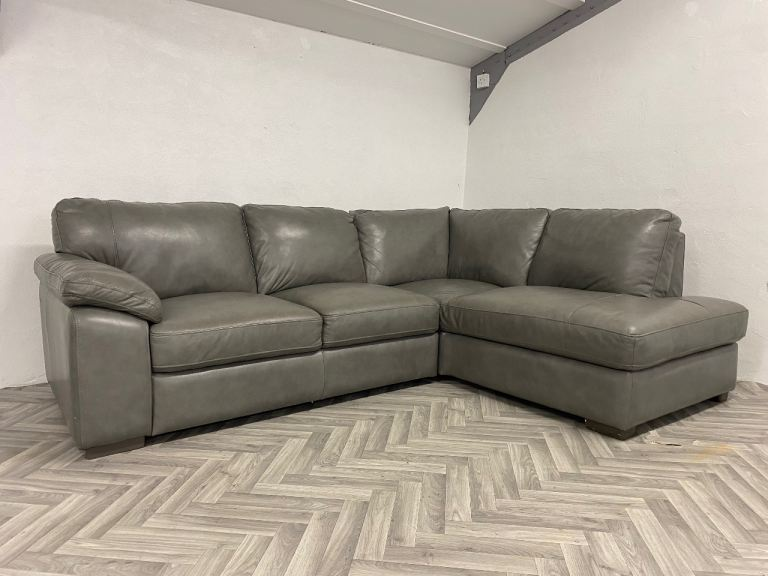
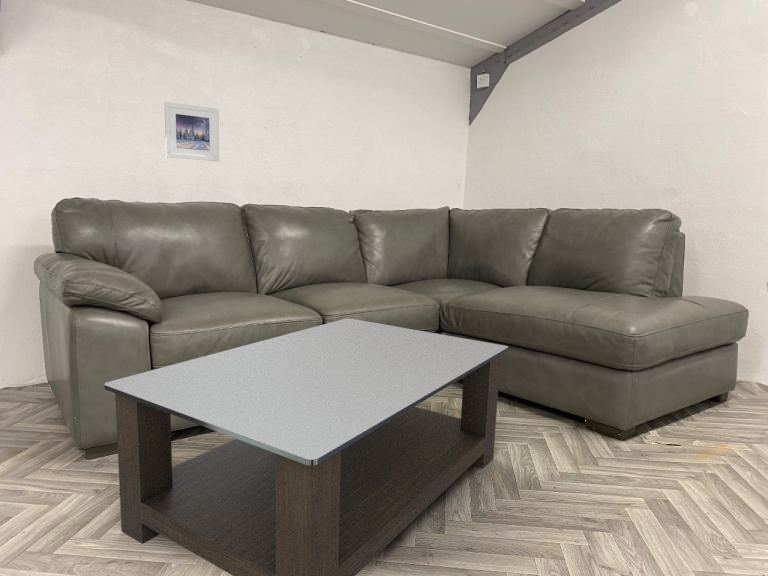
+ coffee table (335, 427)
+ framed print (192, 132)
